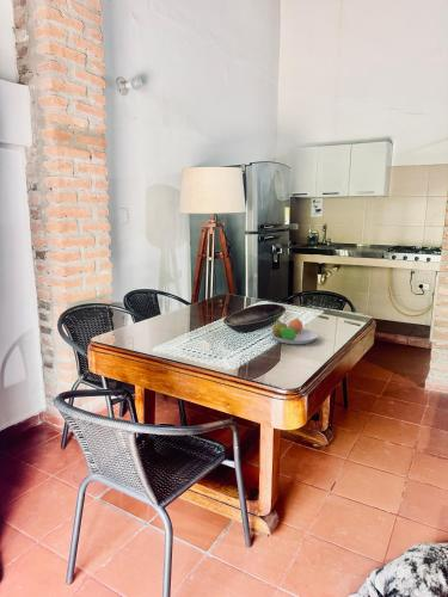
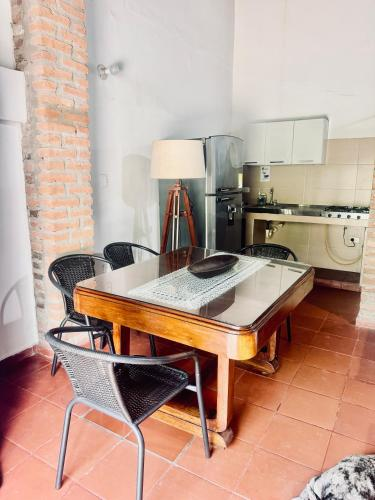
- fruit bowl (291, 330)
